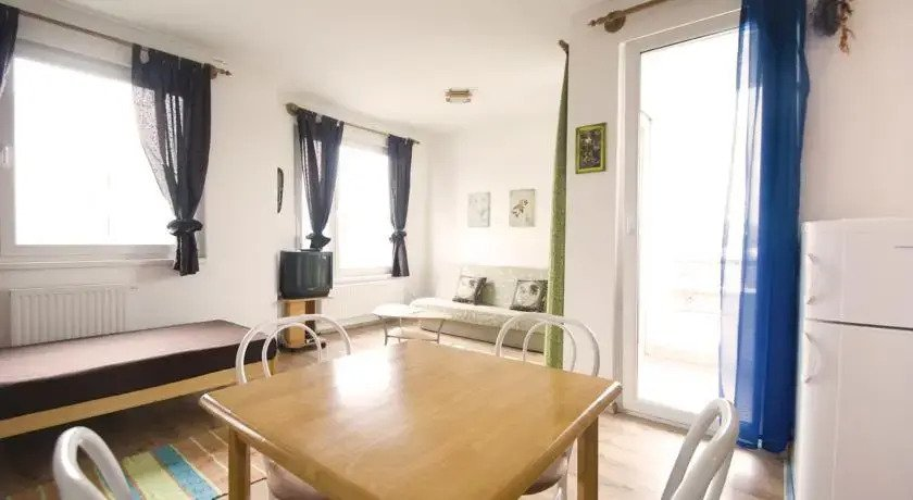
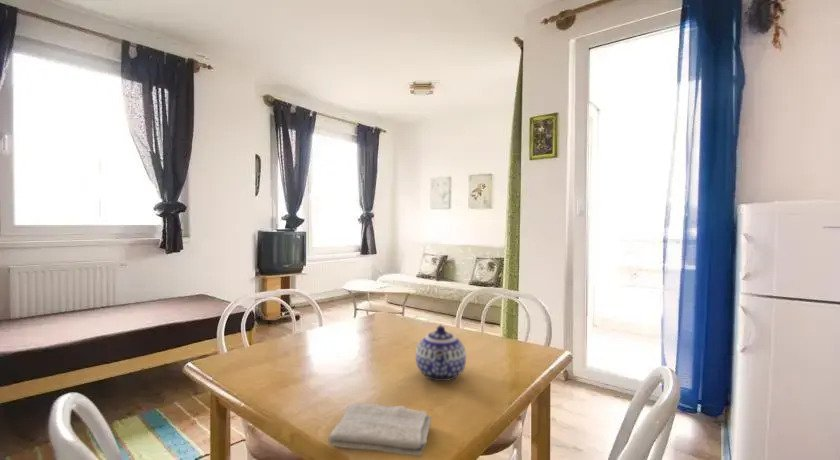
+ washcloth (382, 427)
+ teapot (440, 349)
